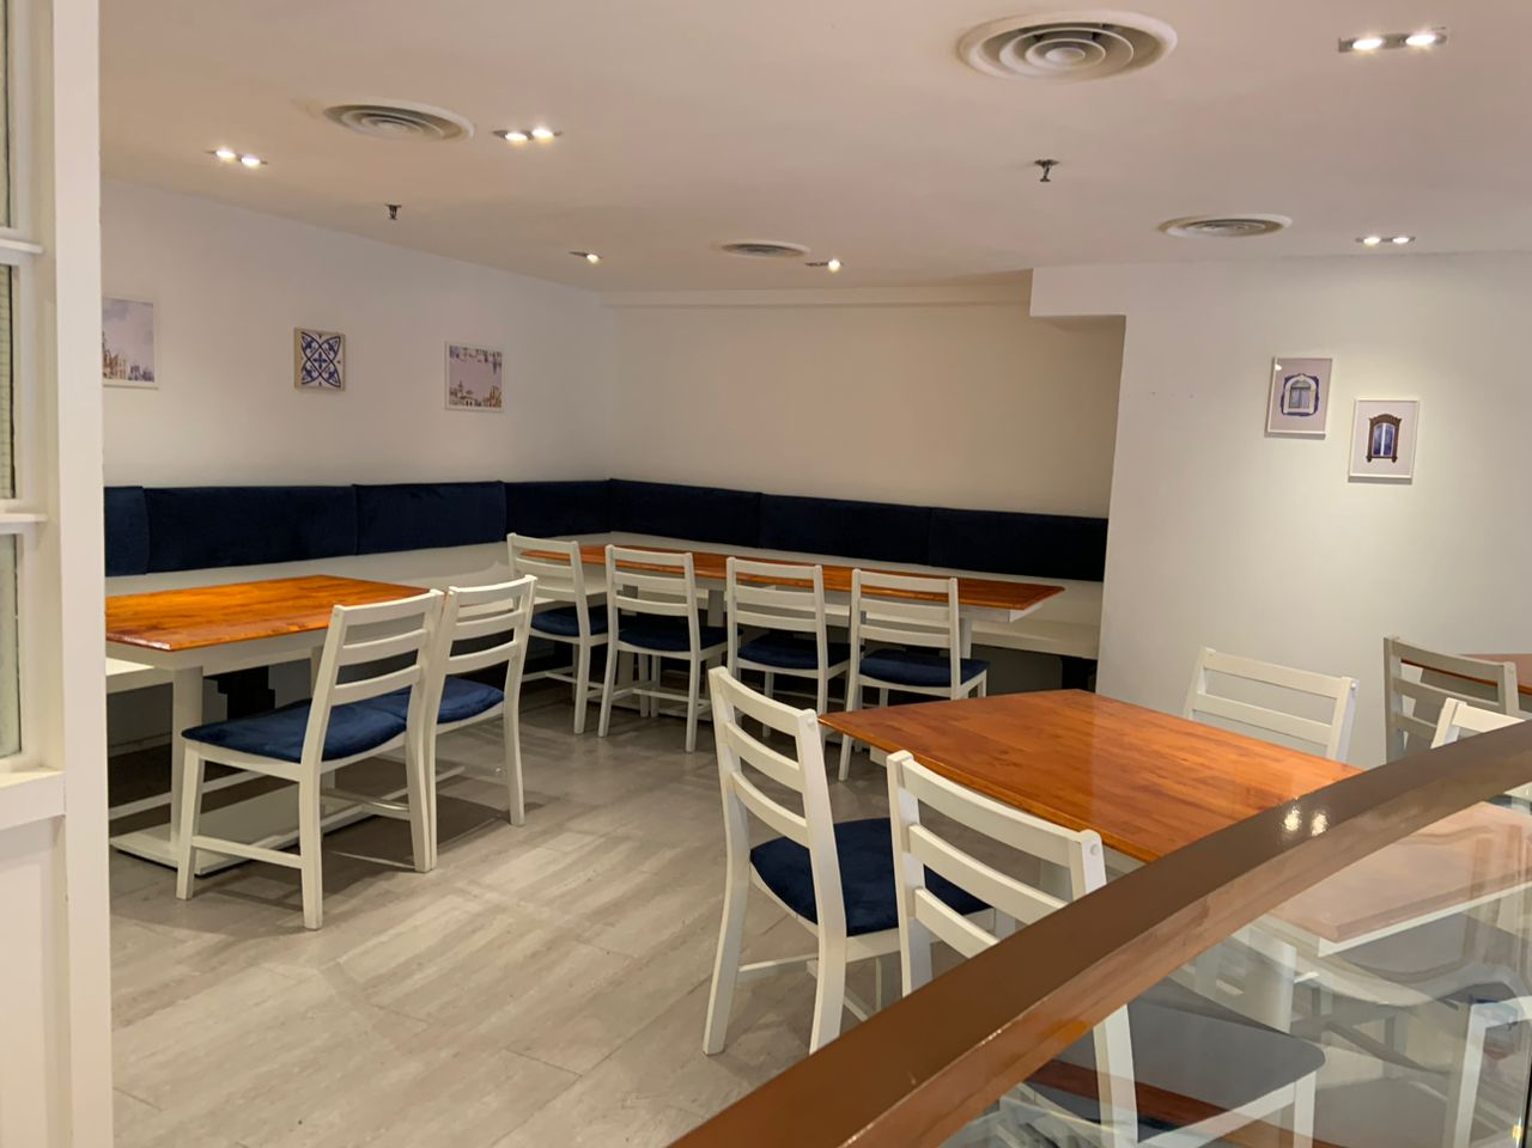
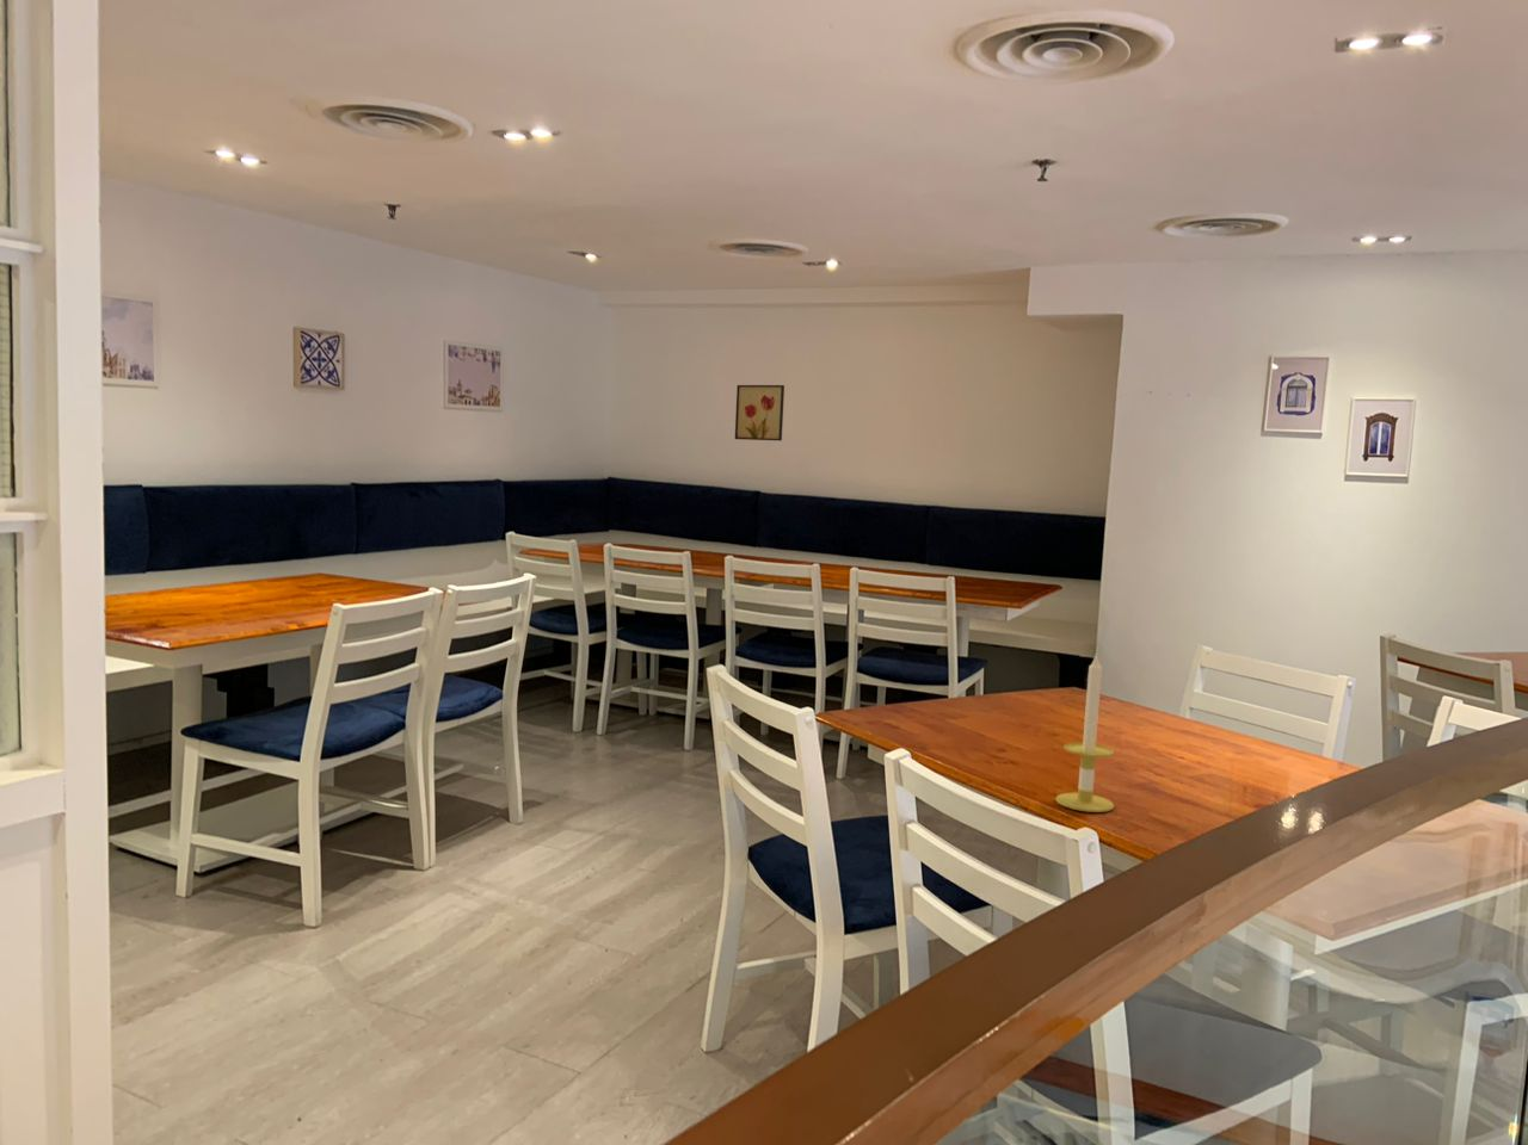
+ wall art (759, 413)
+ candle (1090, 728)
